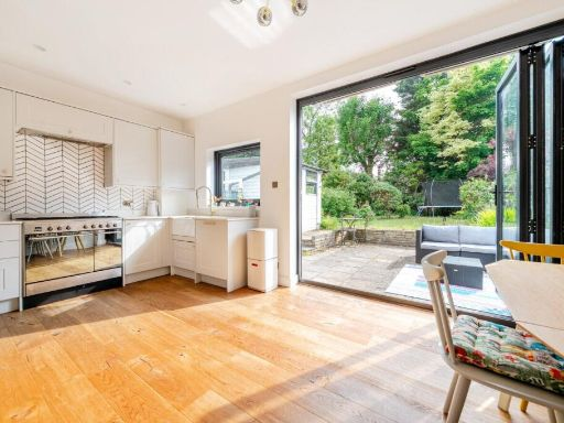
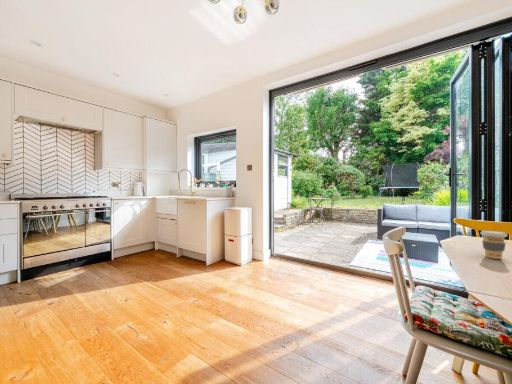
+ coffee cup (493, 244)
